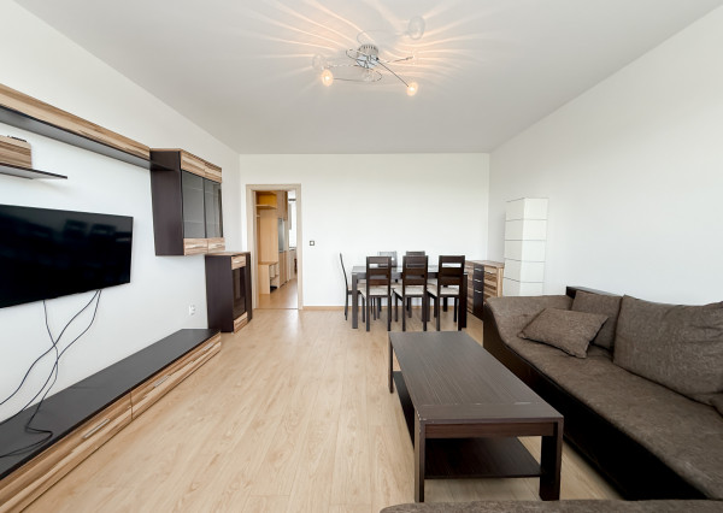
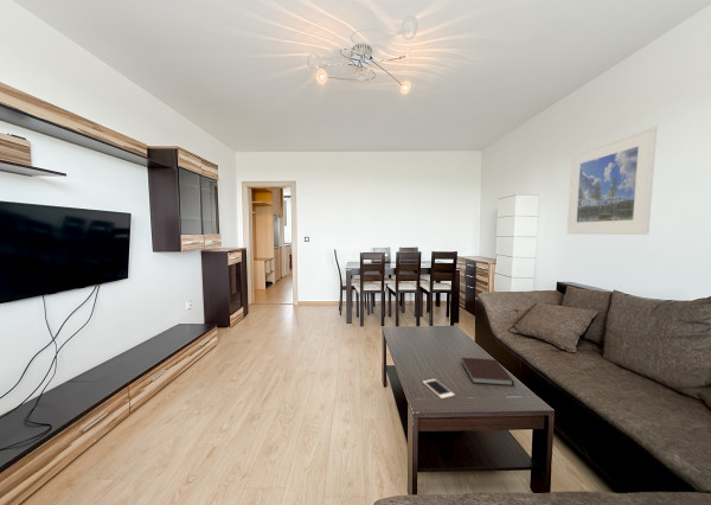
+ notebook (485, 370)
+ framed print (604, 188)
+ cell phone (437, 388)
